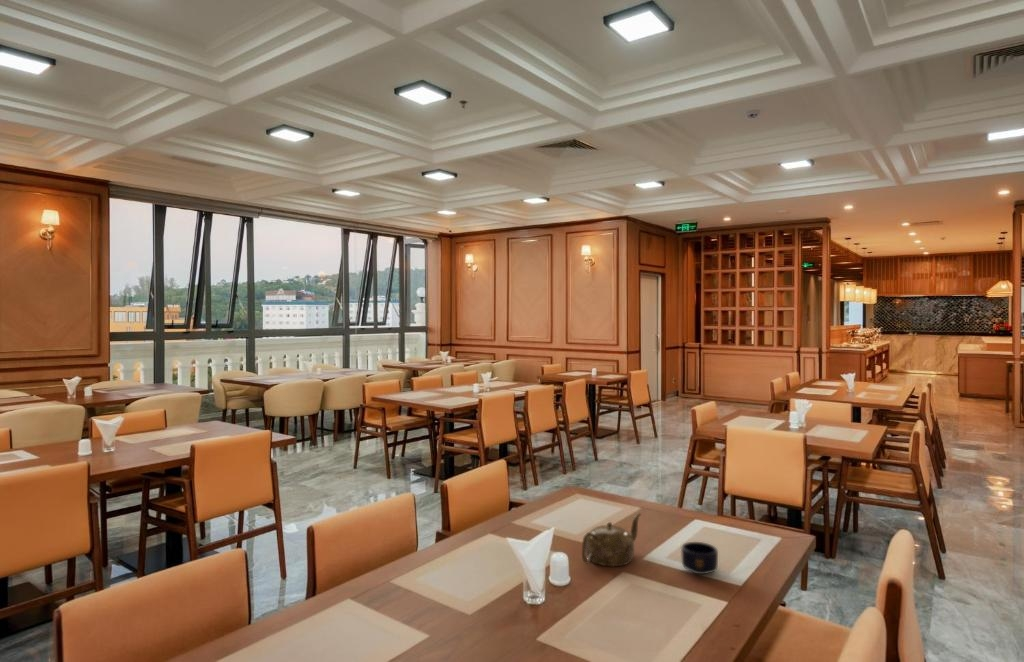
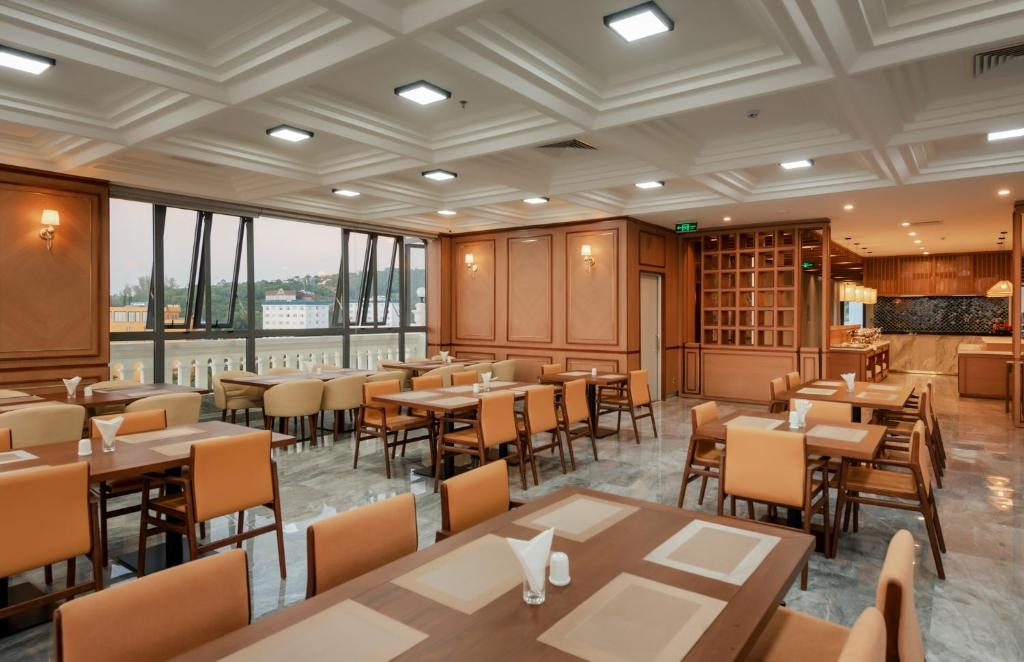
- teapot (612, 538)
- mug (699, 557)
